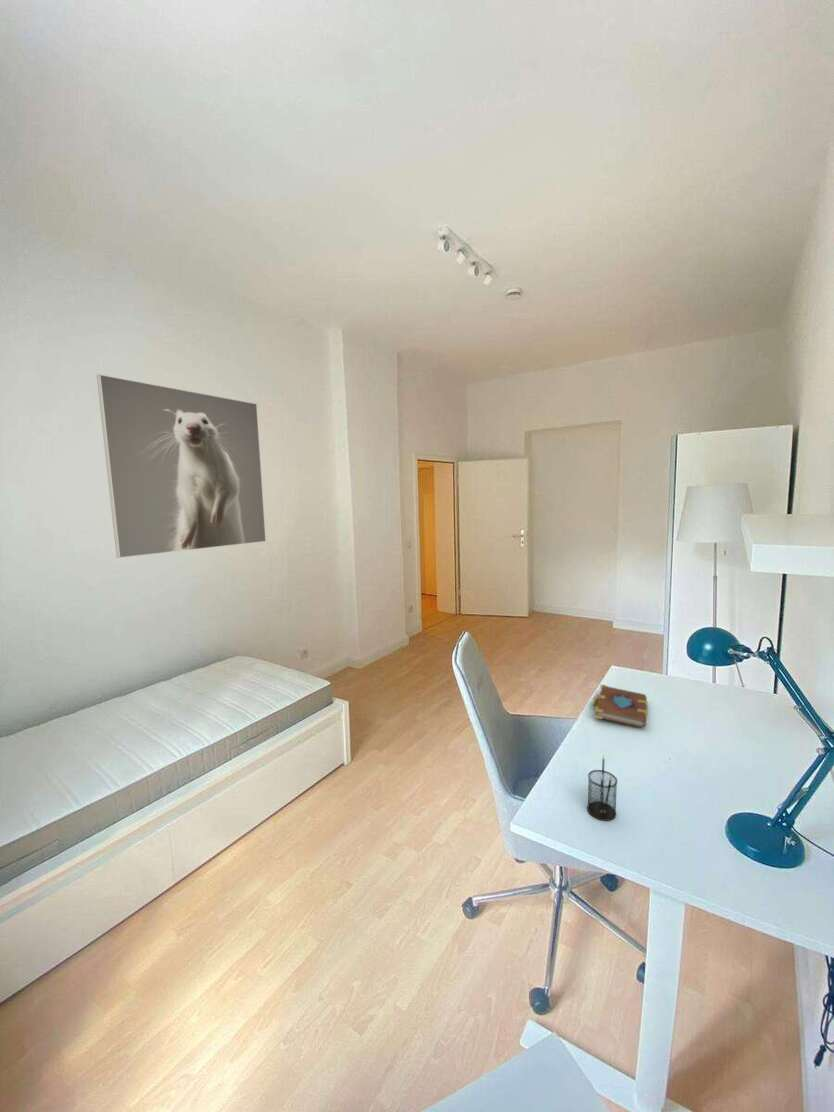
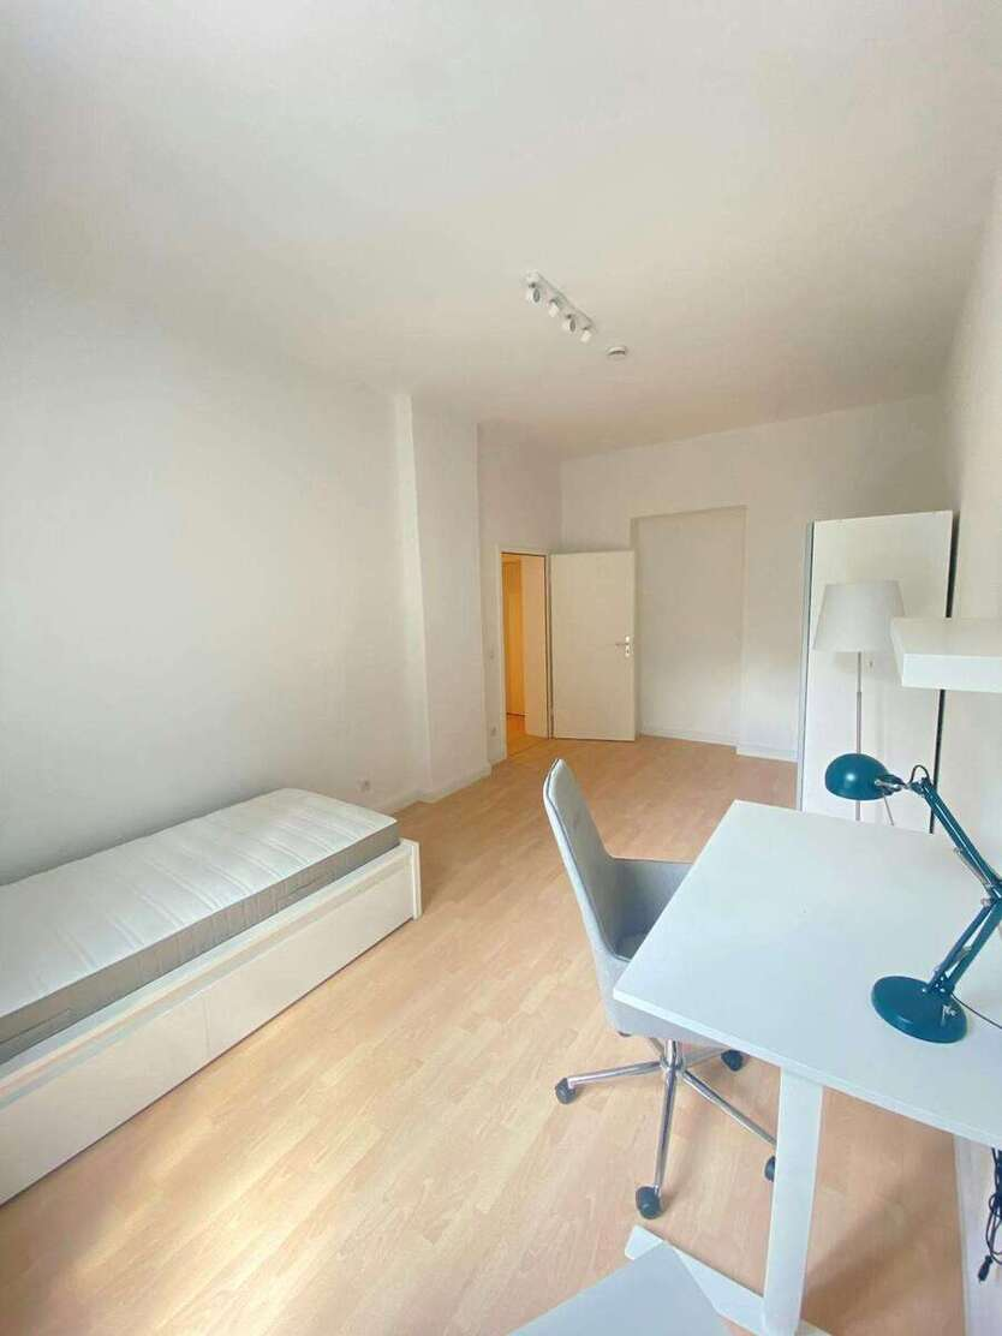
- book (619, 701)
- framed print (194, 471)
- pencil holder (602, 787)
